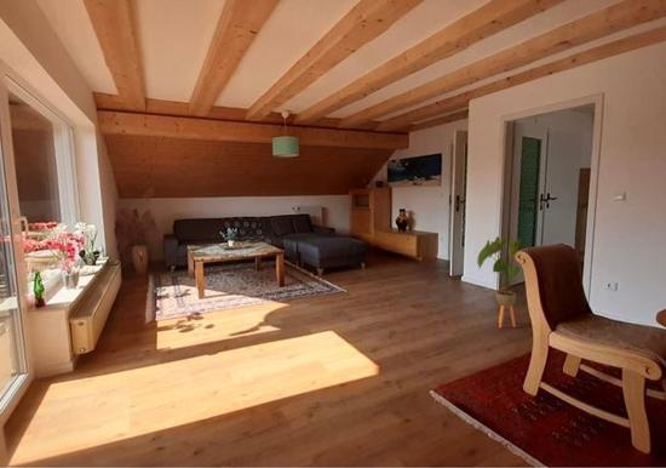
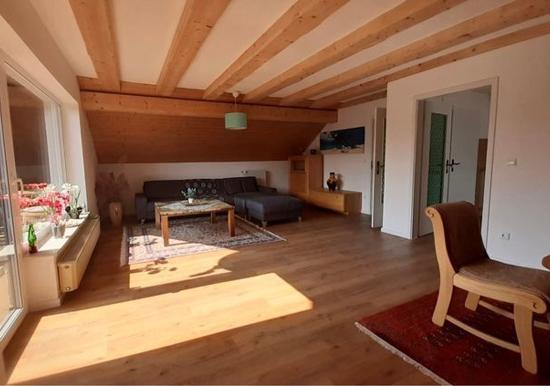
- house plant (503, 280)
